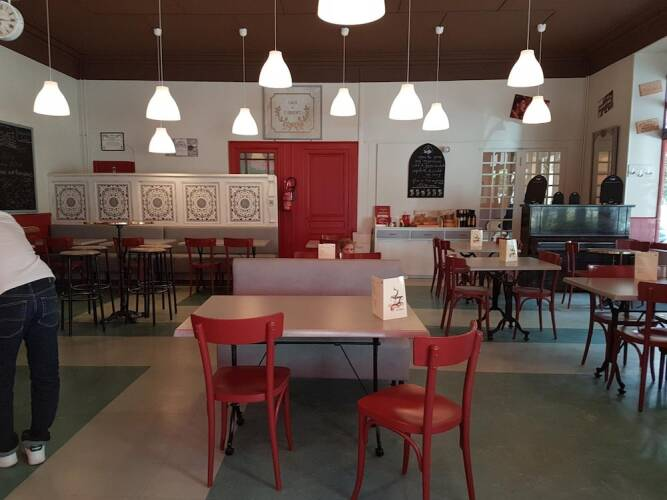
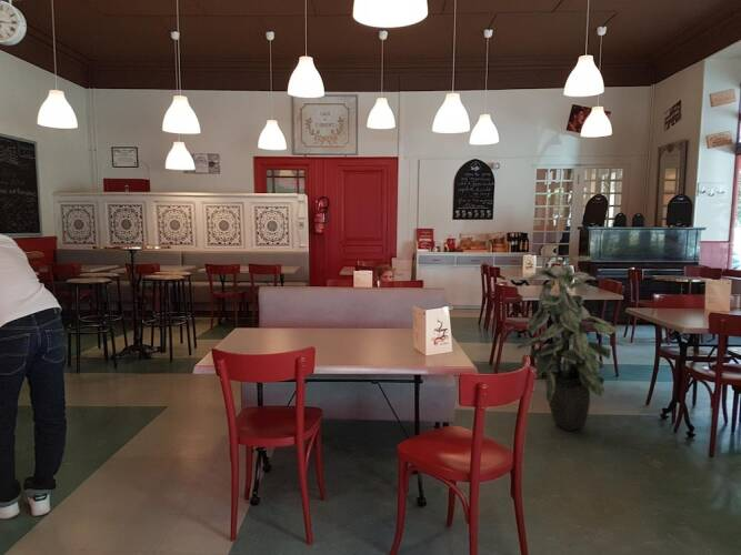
+ indoor plant (572, 344)
